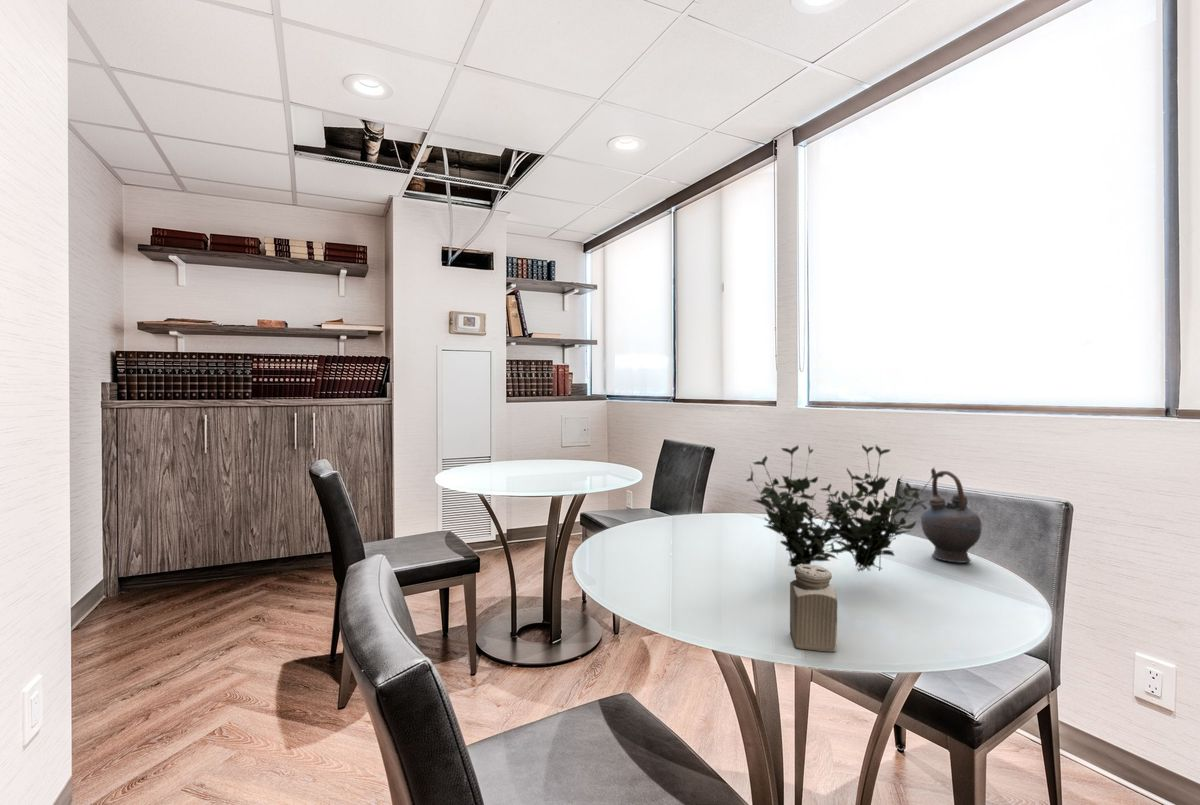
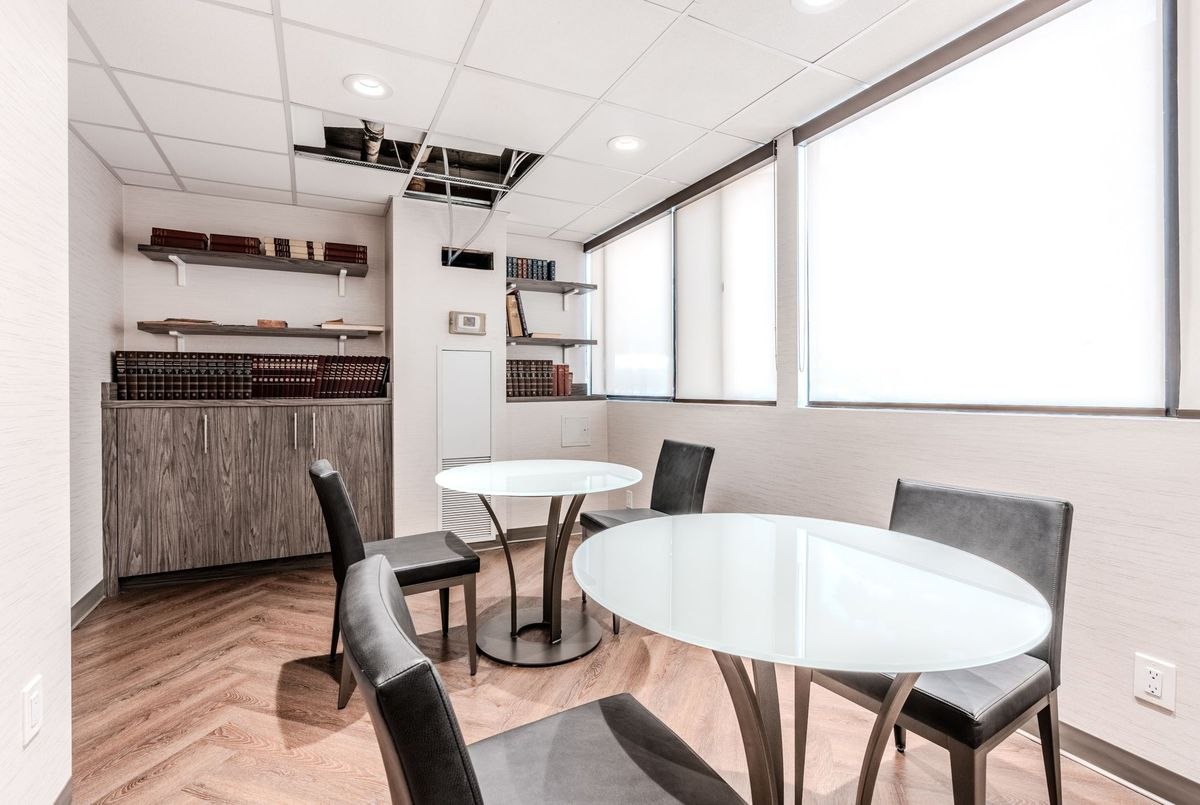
- salt shaker (812, 604)
- teapot (945, 513)
- plant (837, 513)
